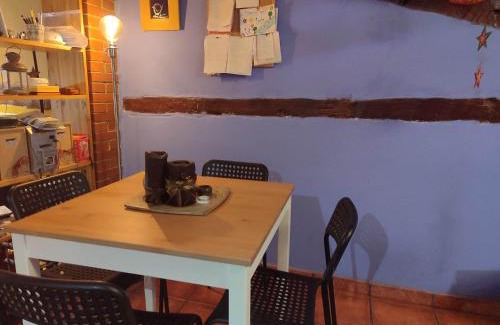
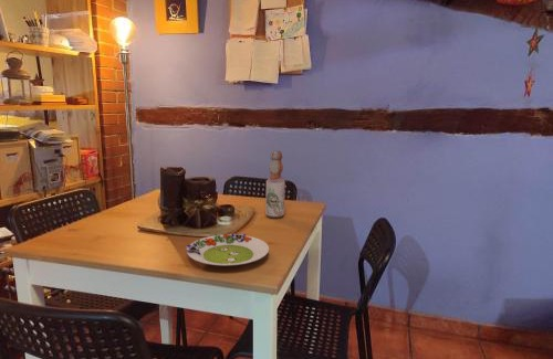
+ salad plate (228, 250)
+ bottle (275, 183)
